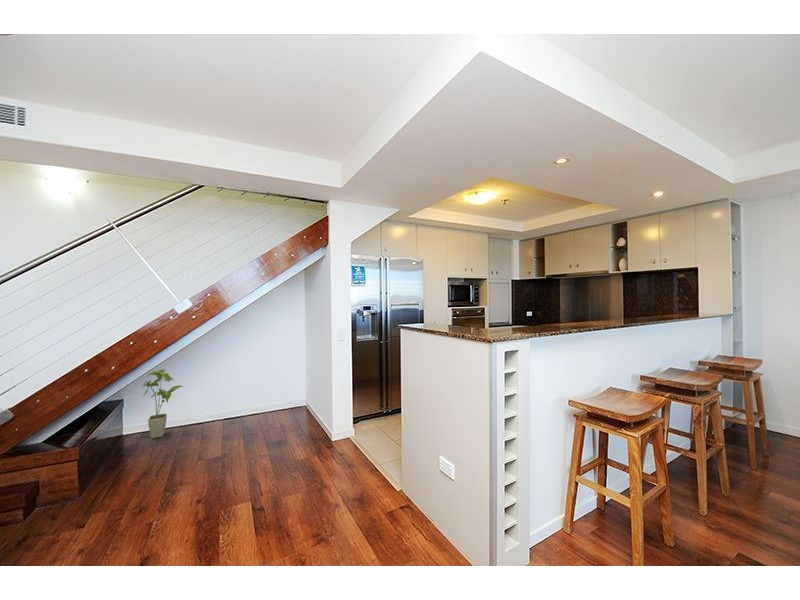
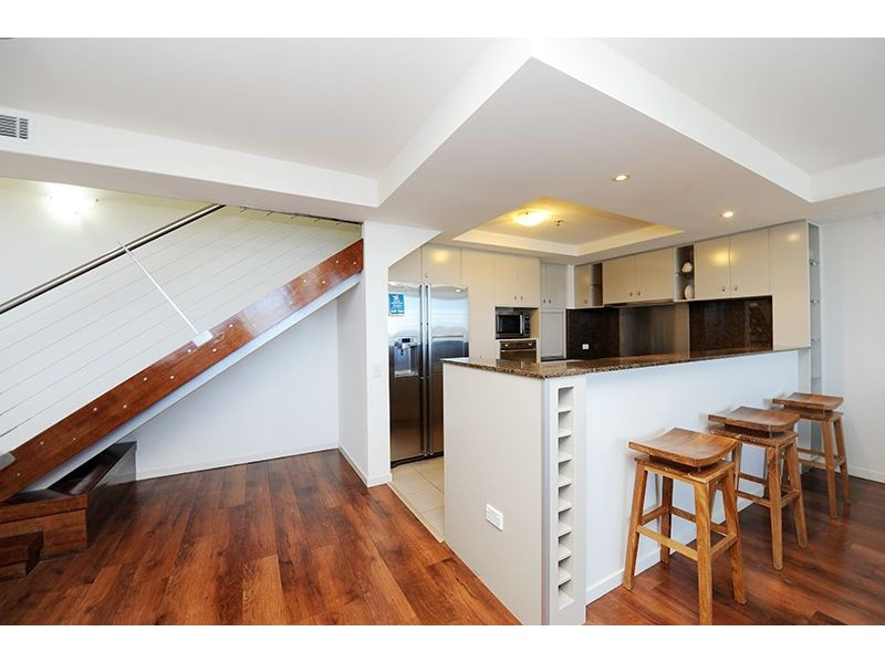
- house plant (163, 401)
